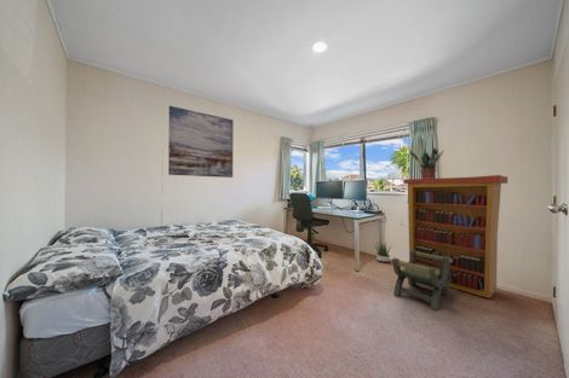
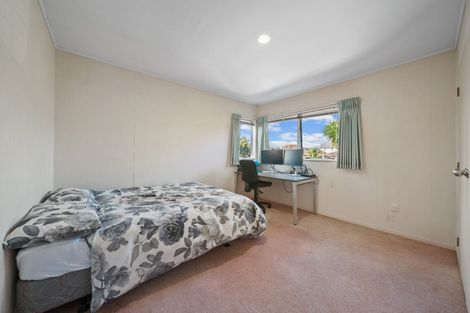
- stool (421, 275)
- bookcase (450, 229)
- potted plant (383, 250)
- potted plant (425, 159)
- wall art (203, 145)
